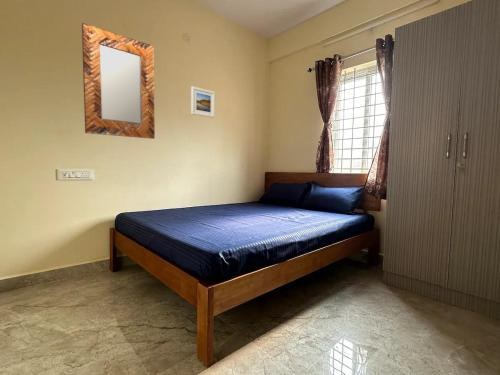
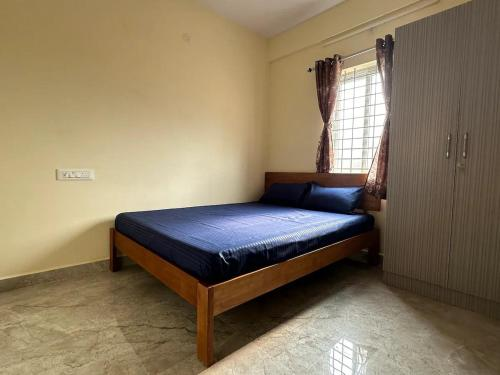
- home mirror (121, 86)
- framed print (203, 102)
